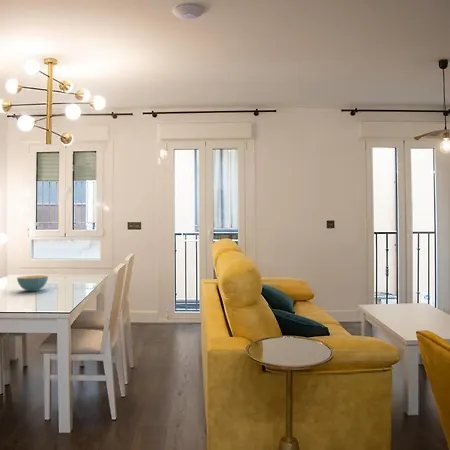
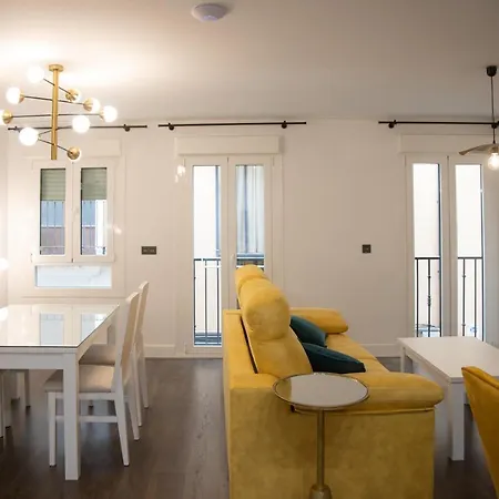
- cereal bowl (32, 283)
